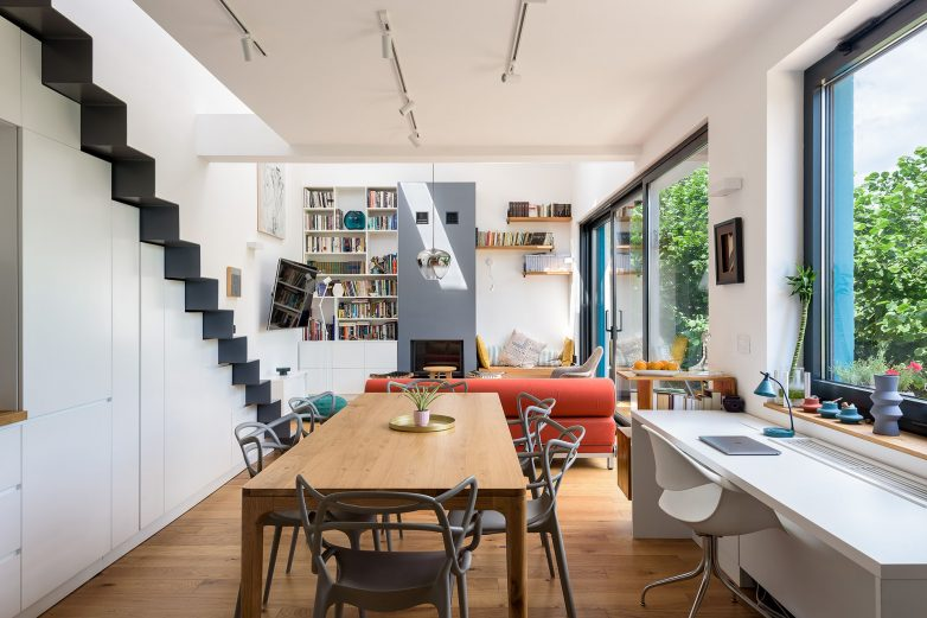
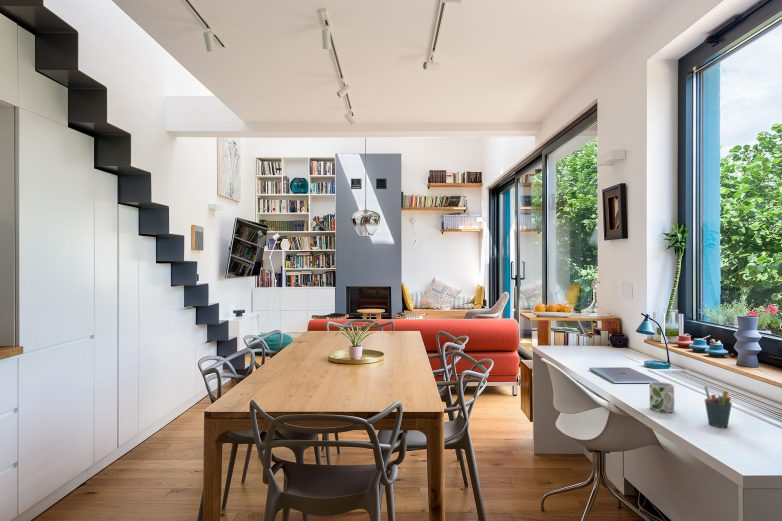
+ mug (664, 398)
+ pen holder (718, 406)
